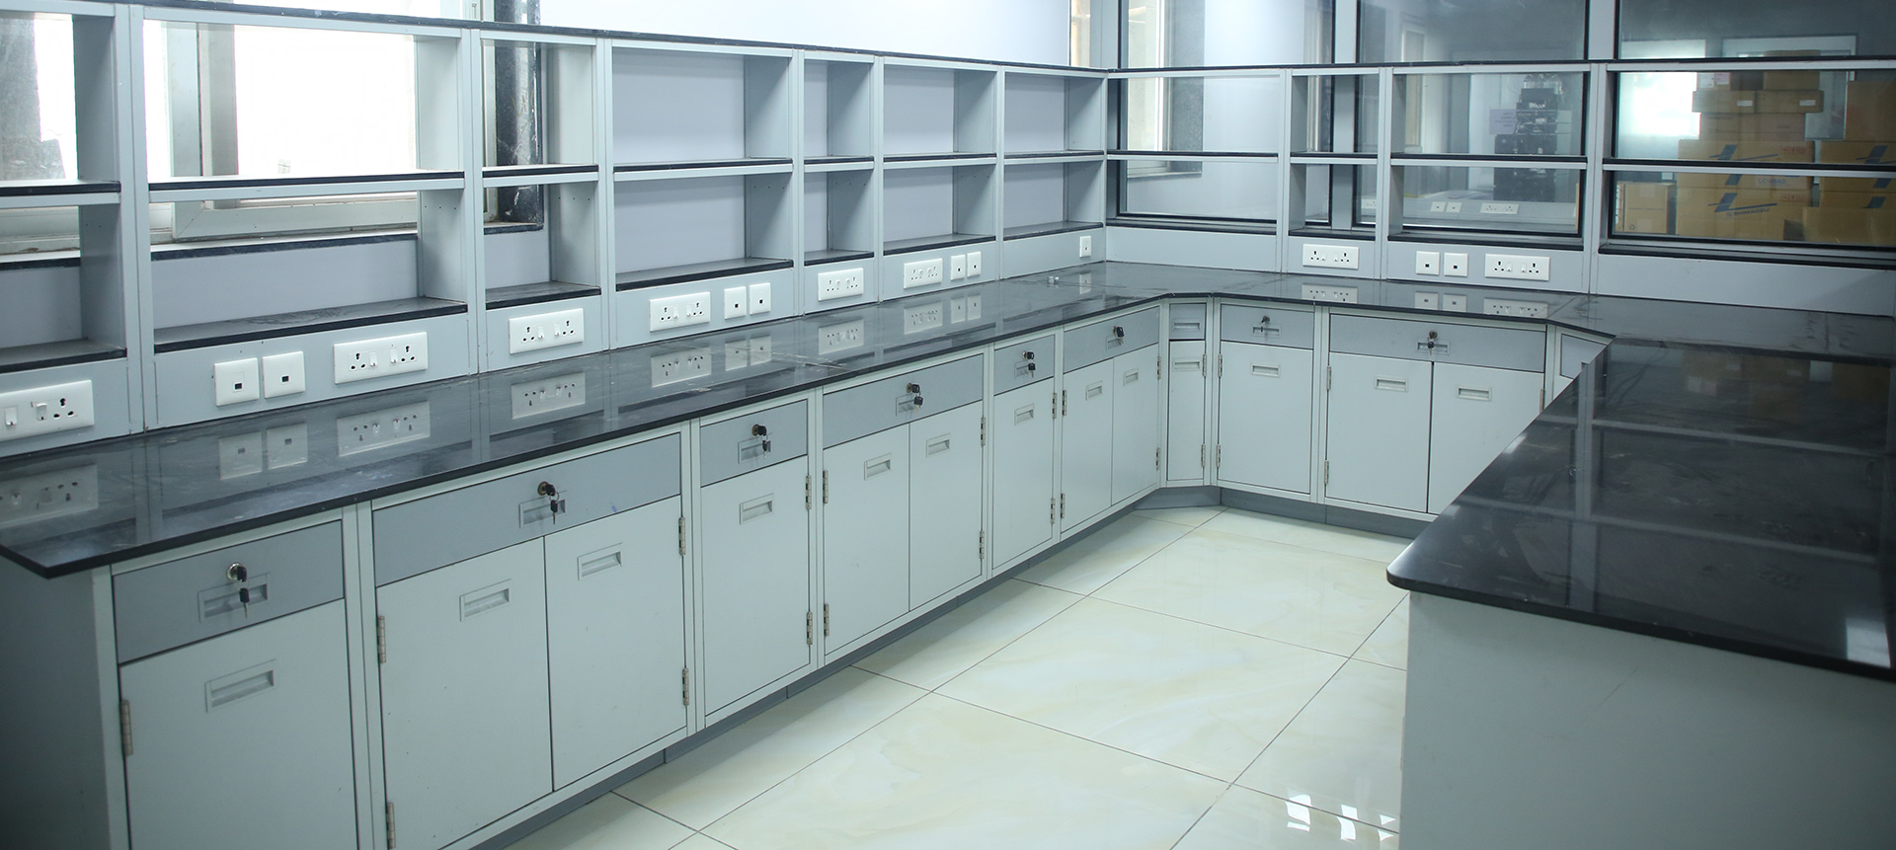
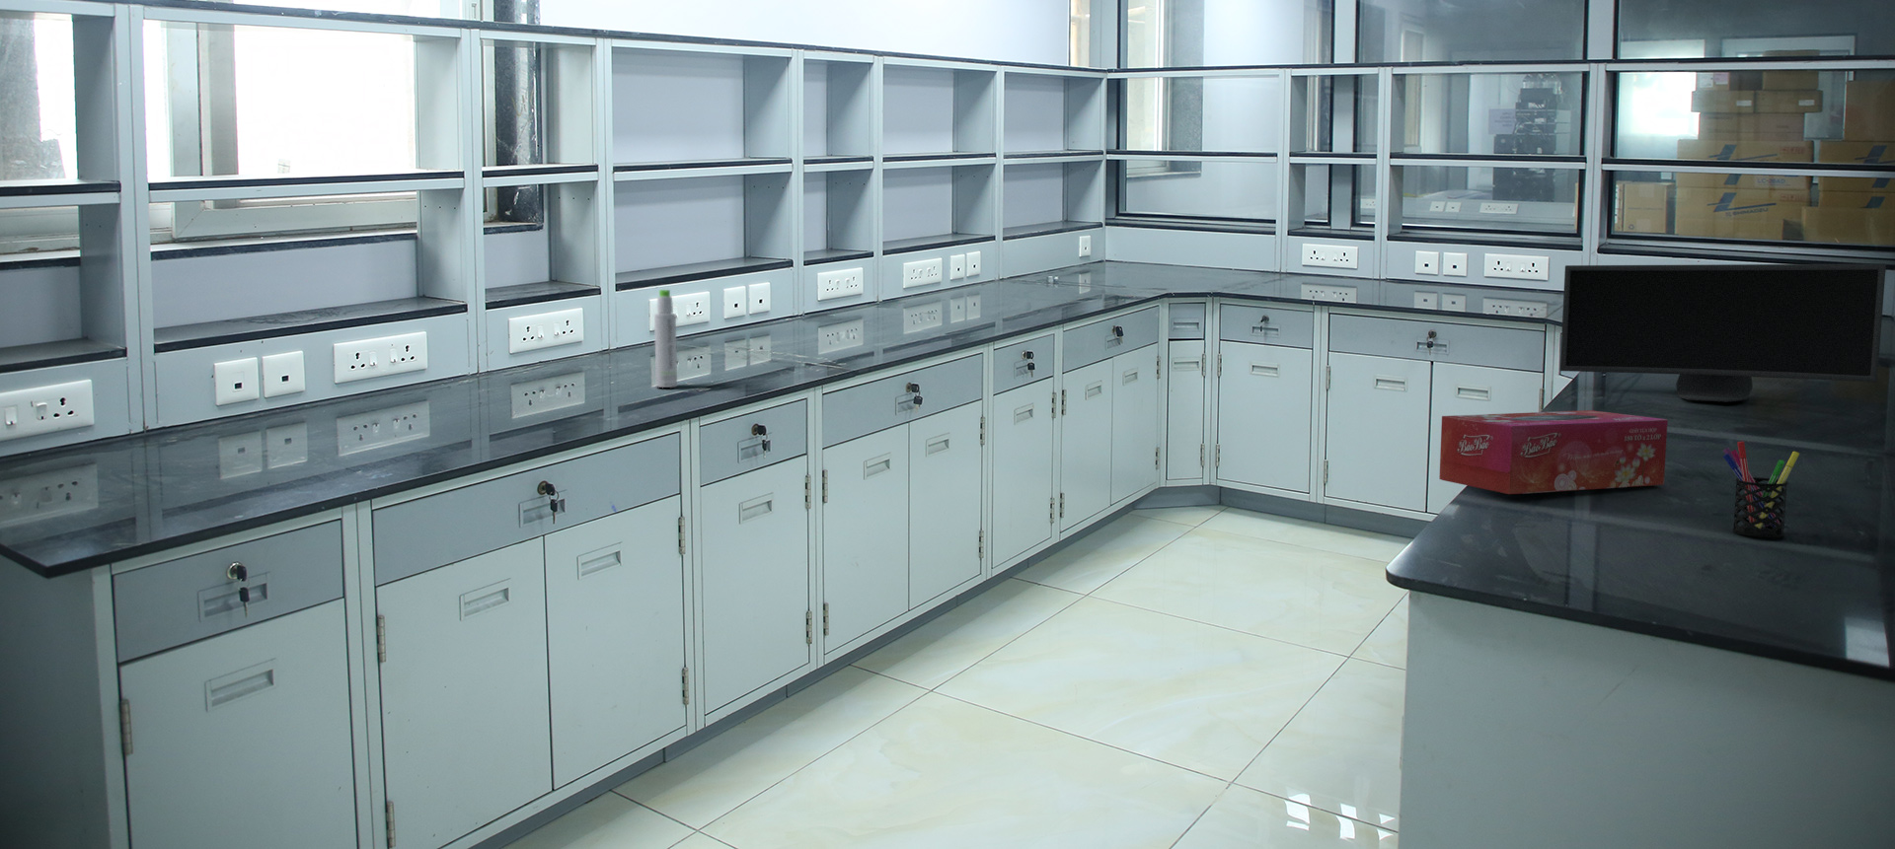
+ monitor (1715, 331)
+ tissue box (1552, 449)
+ bottle (665, 338)
+ pen holder (1761, 488)
